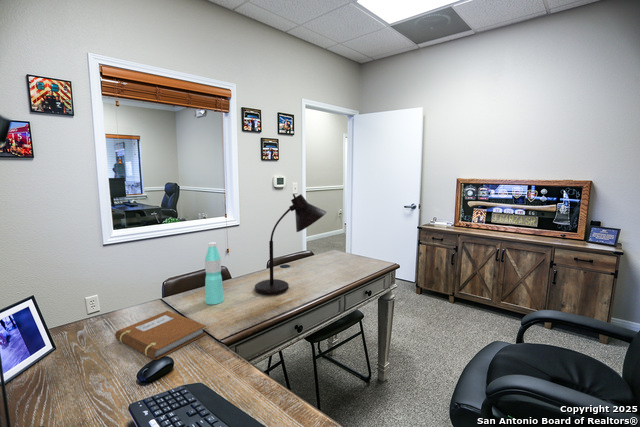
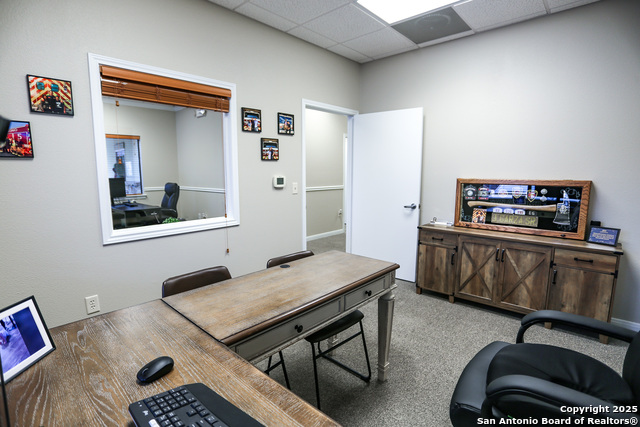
- notebook (160, 332)
- desk lamp (296, 231)
- water bottle (213, 272)
